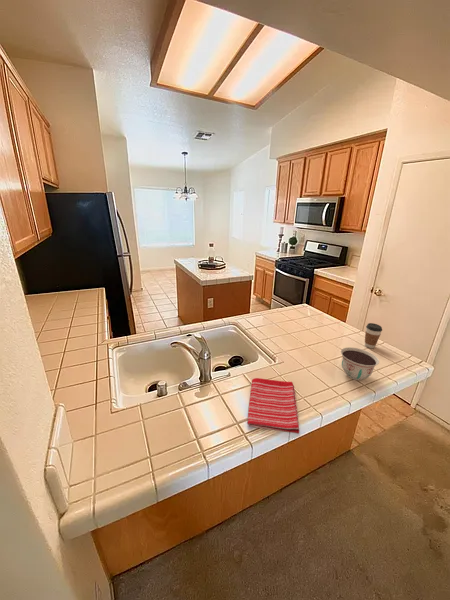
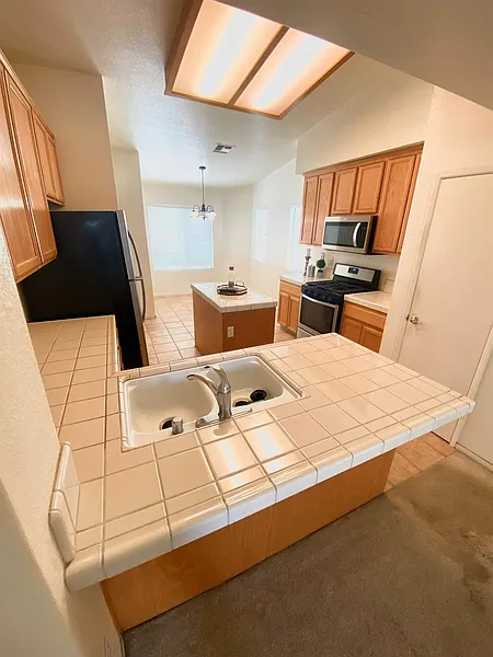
- dish towel (272, 401)
- coffee cup (372, 335)
- bowl (357, 365)
